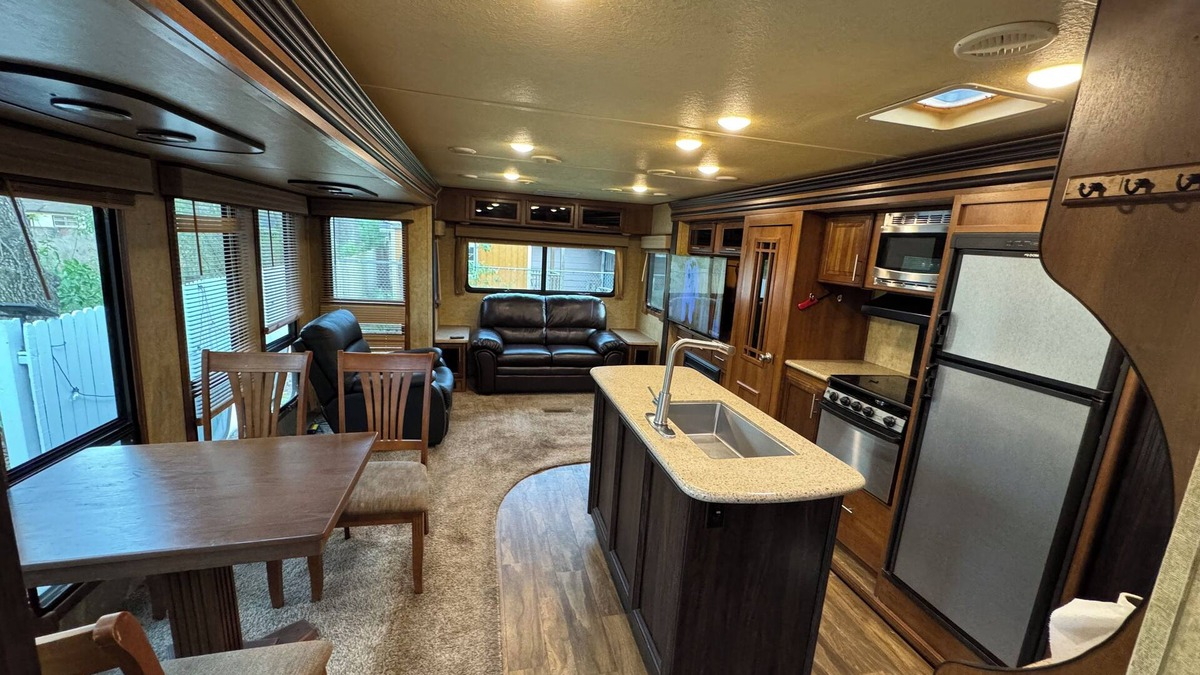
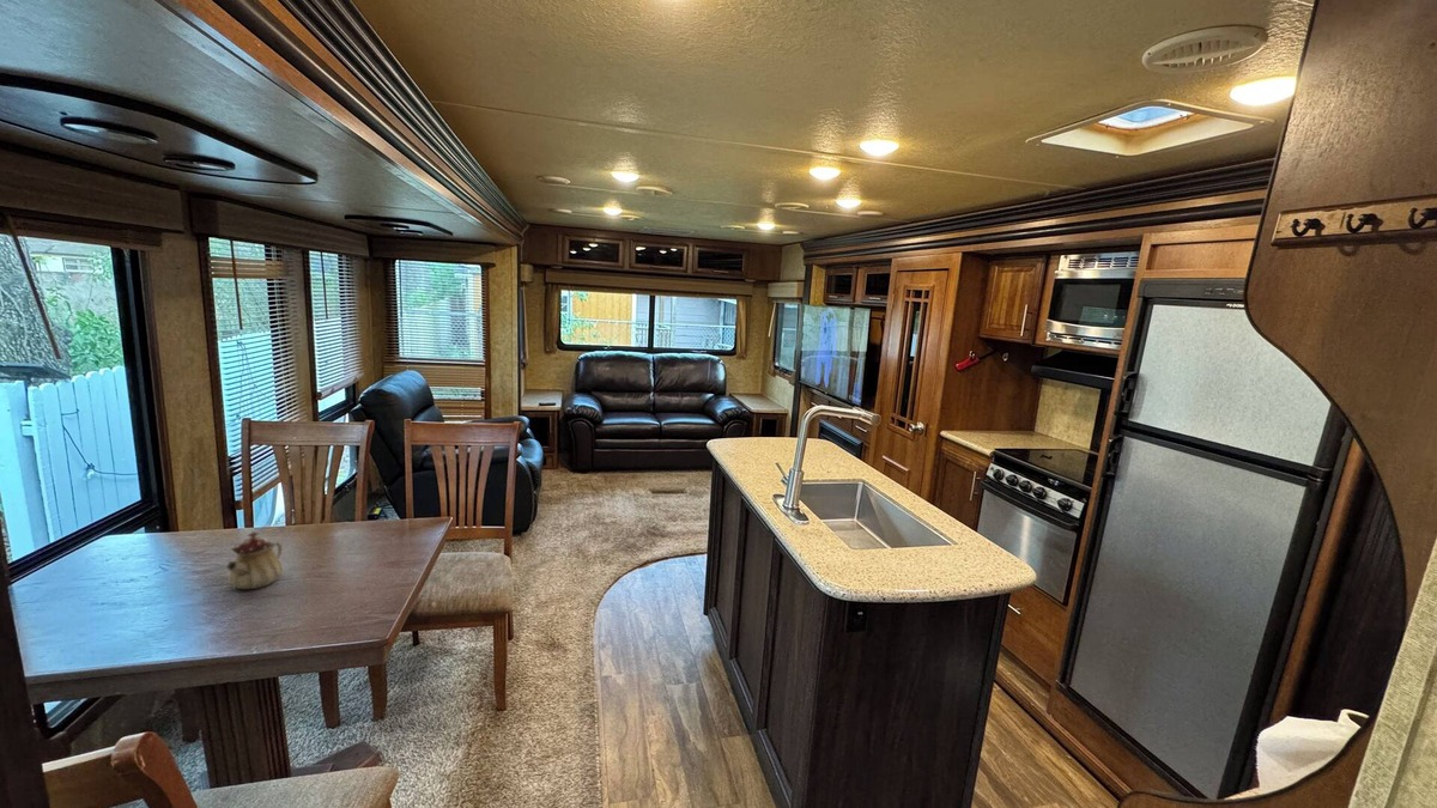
+ teapot (256, 555)
